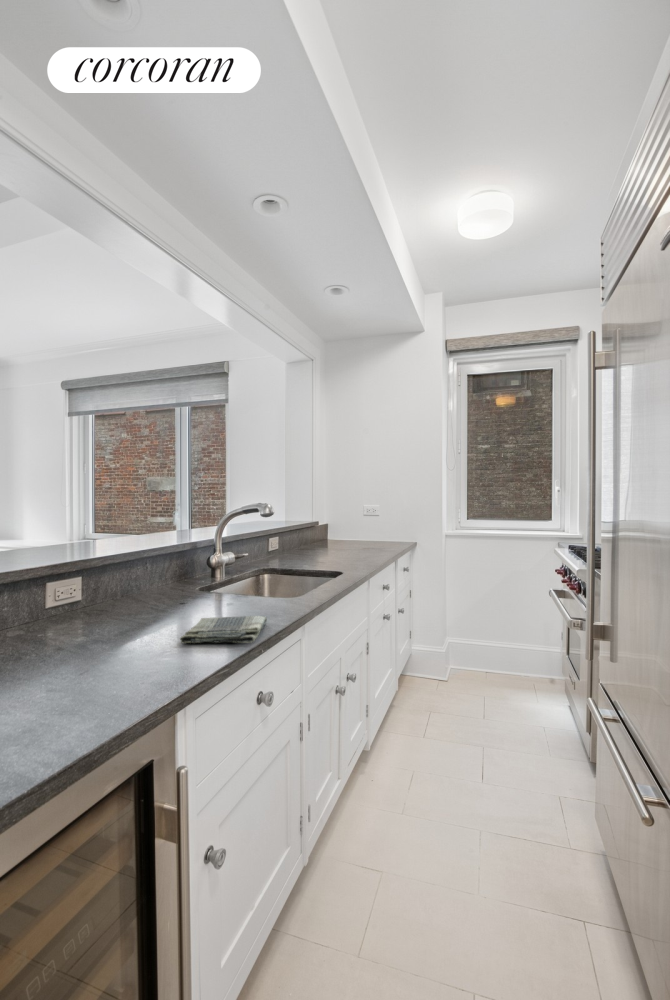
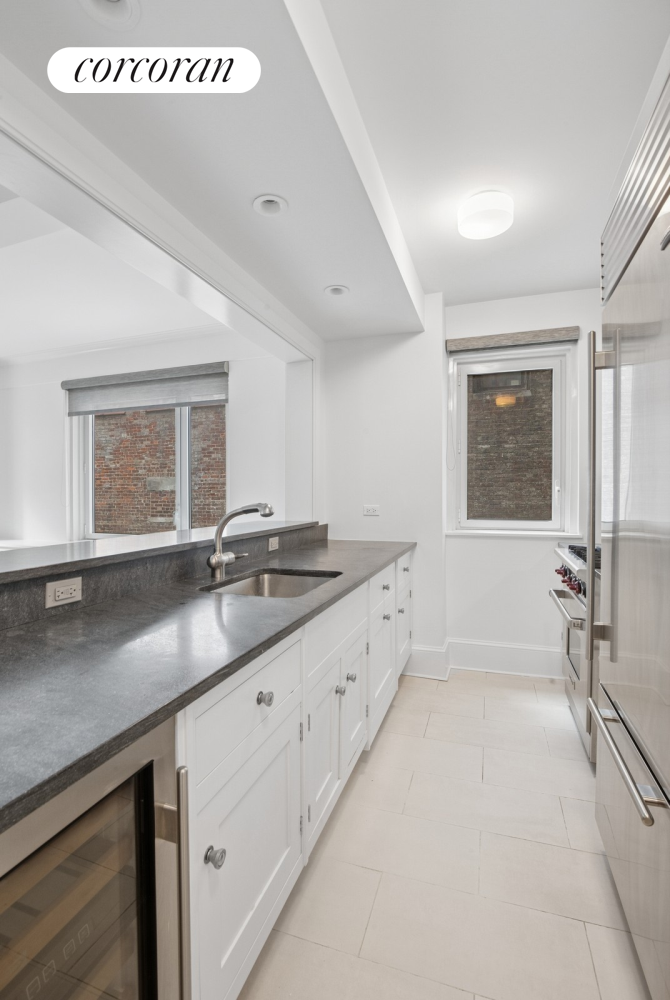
- dish towel (226, 627)
